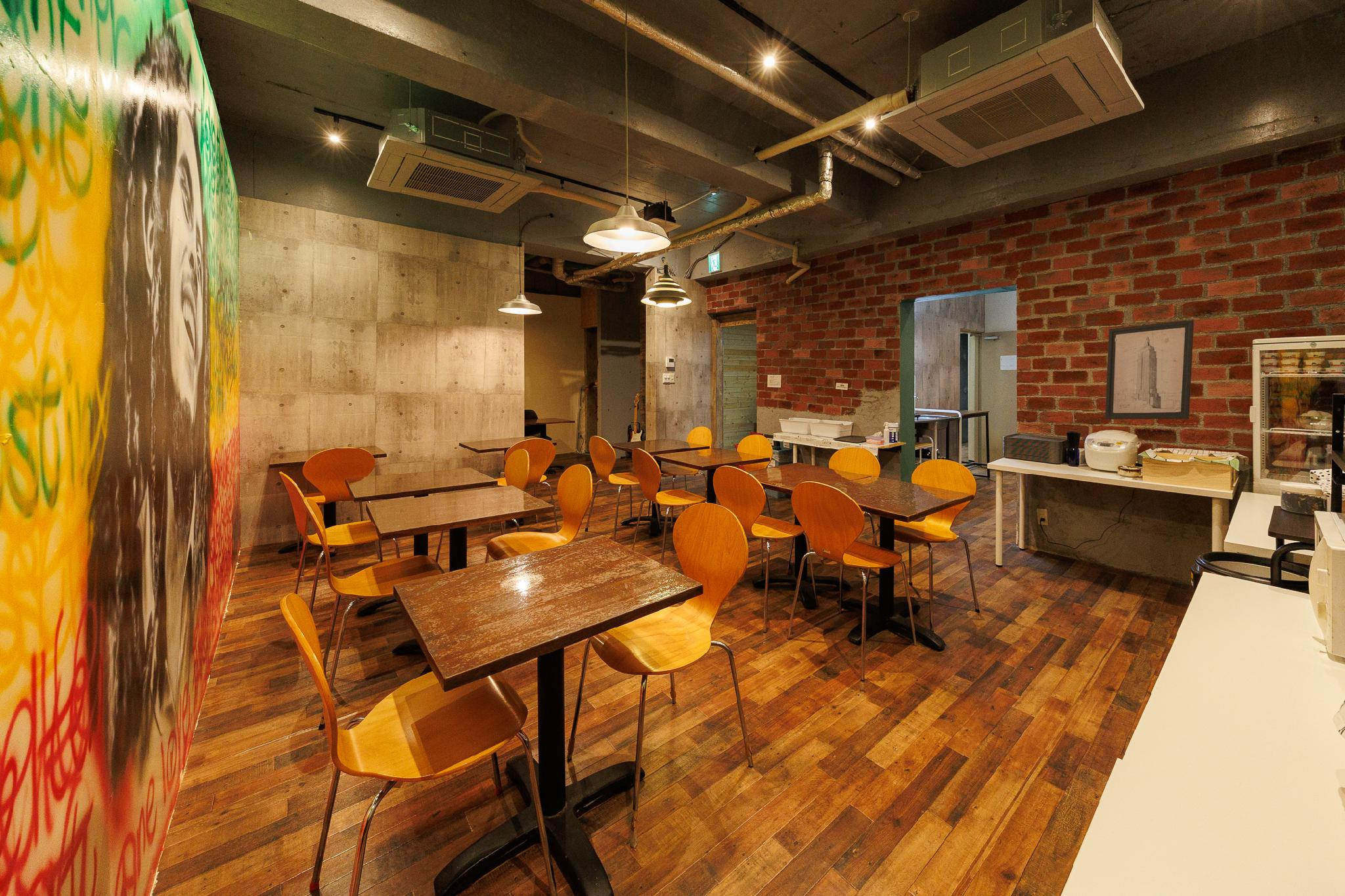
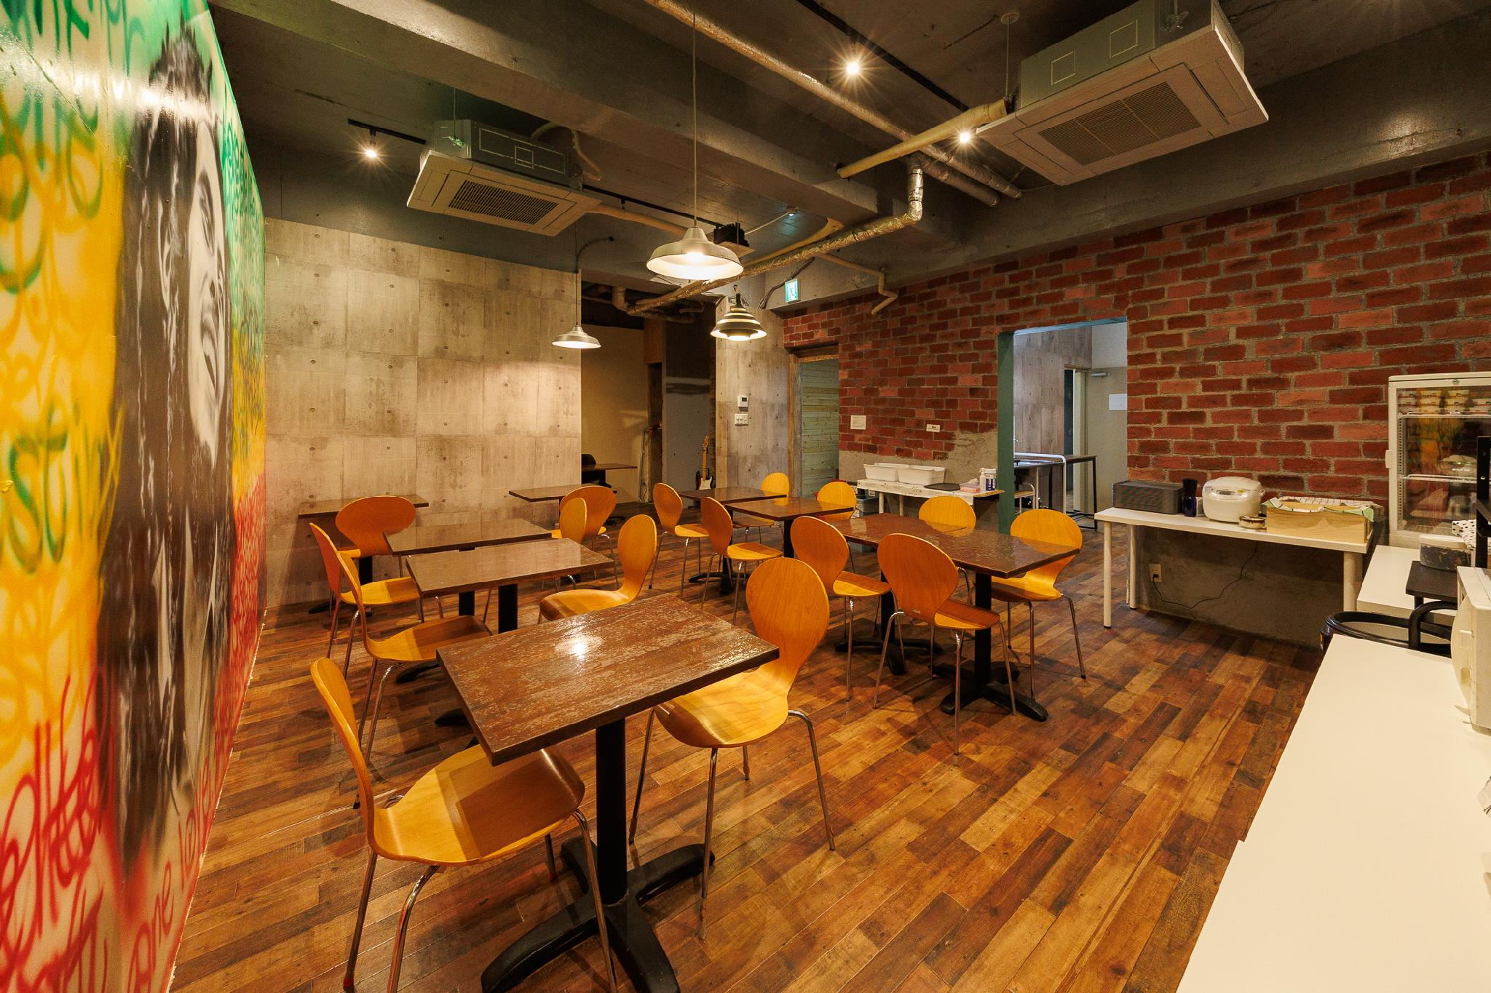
- wall art (1147, 372)
